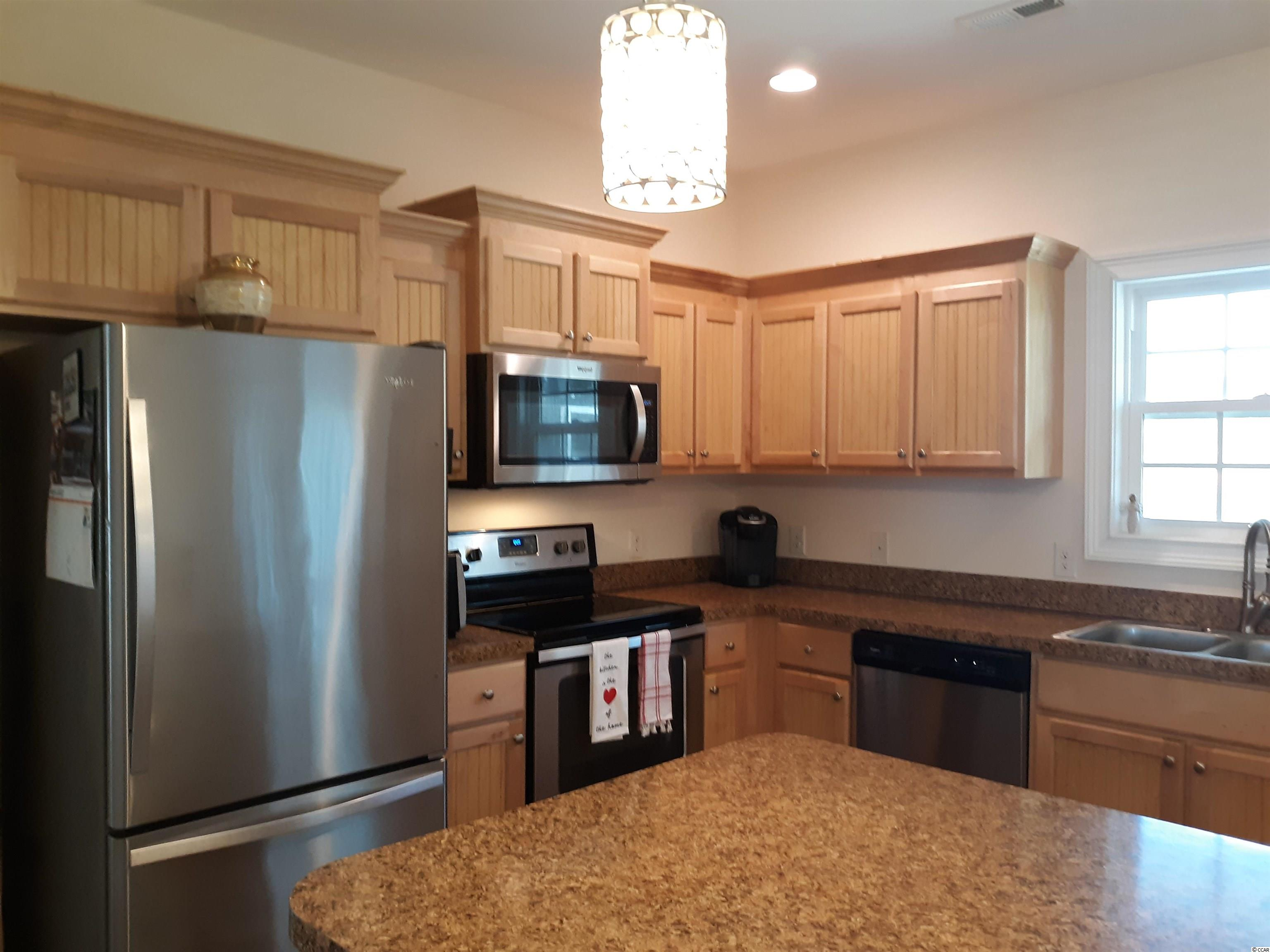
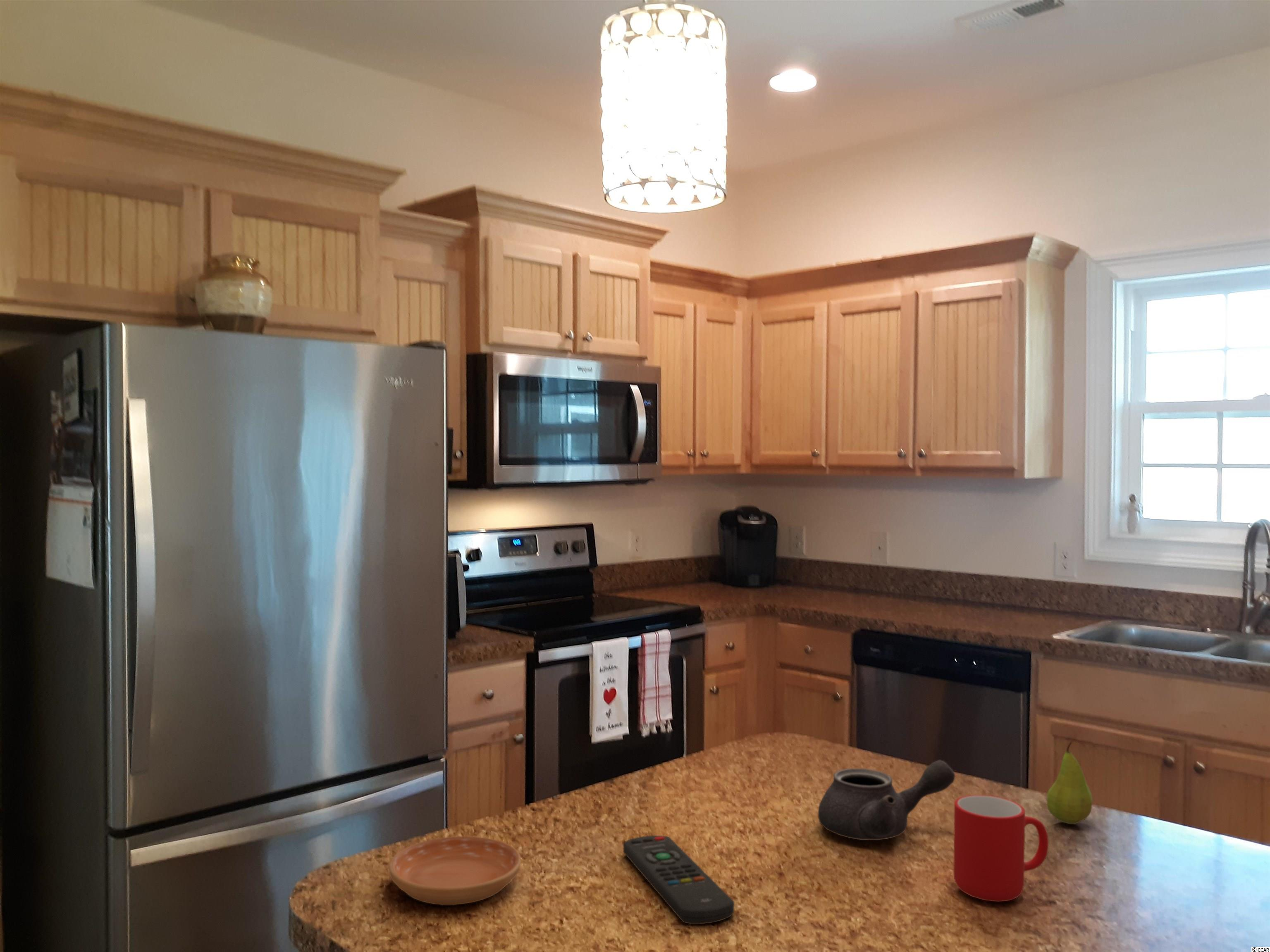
+ fruit (1069, 781)
+ cup (1003, 847)
+ remote control (675, 875)
+ teapot (888, 797)
+ saucer (456, 871)
